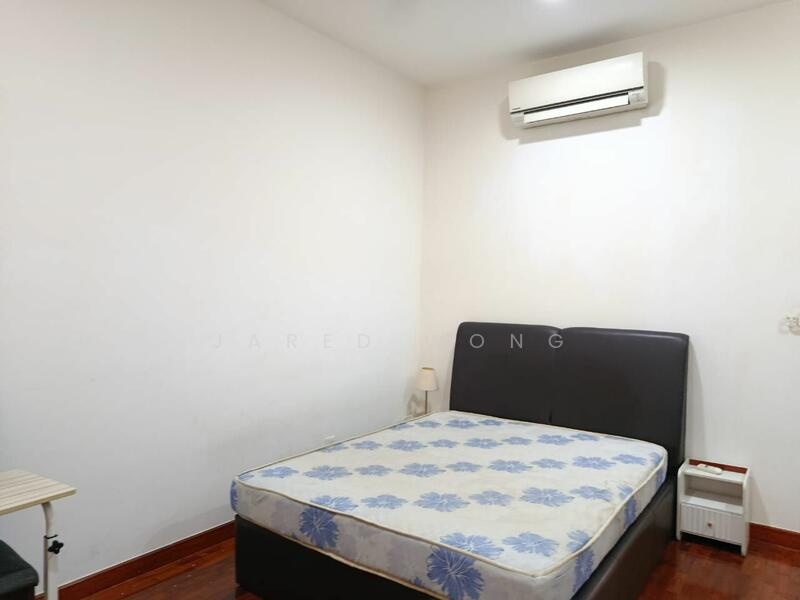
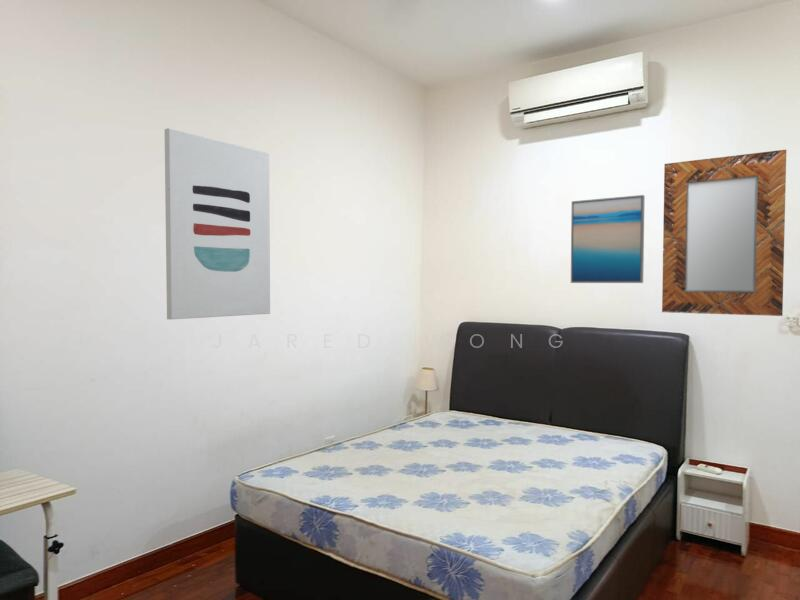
+ wall art (222, 229)
+ wall art (606, 240)
+ home mirror (720, 236)
